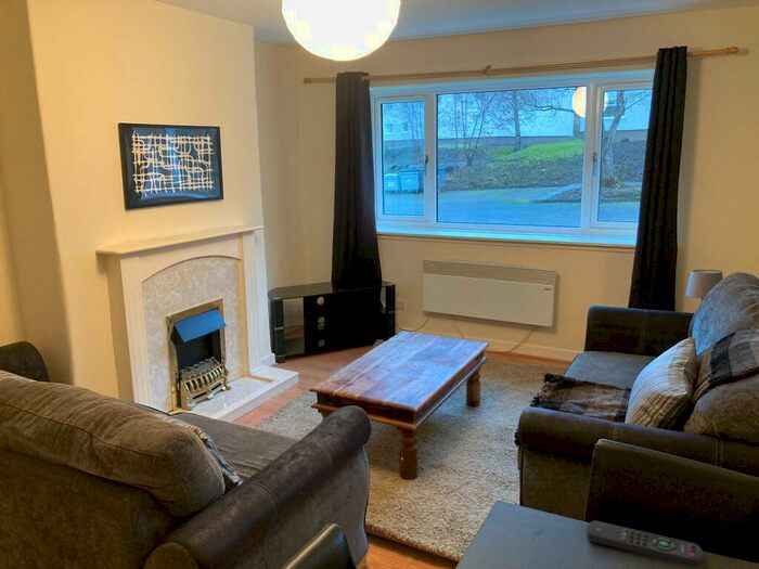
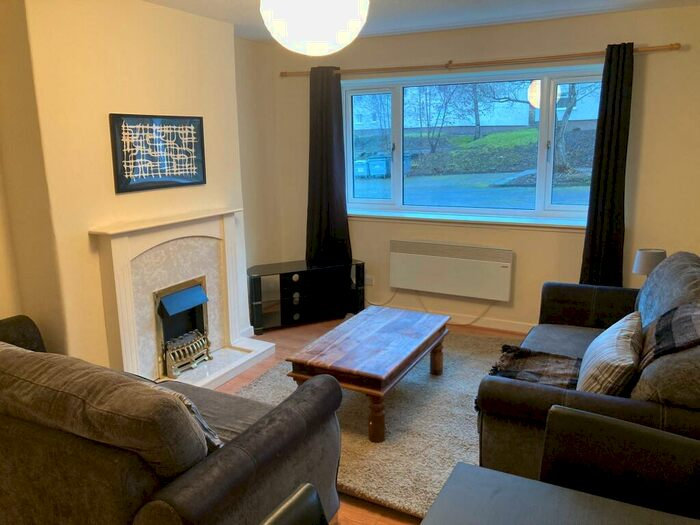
- remote control (642, 542)
